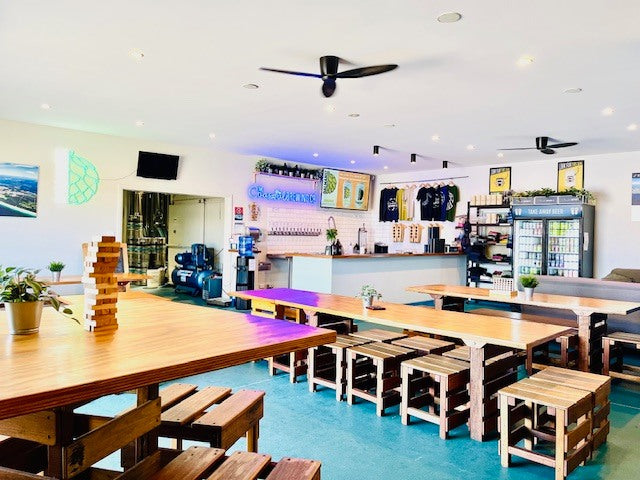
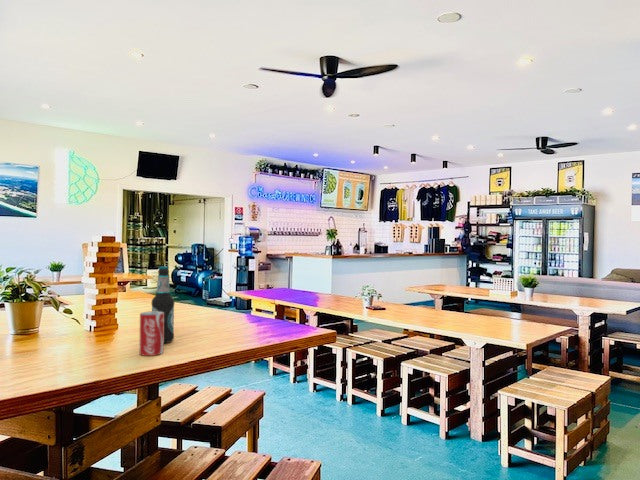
+ bottle (163, 304)
+ beverage can (151, 333)
